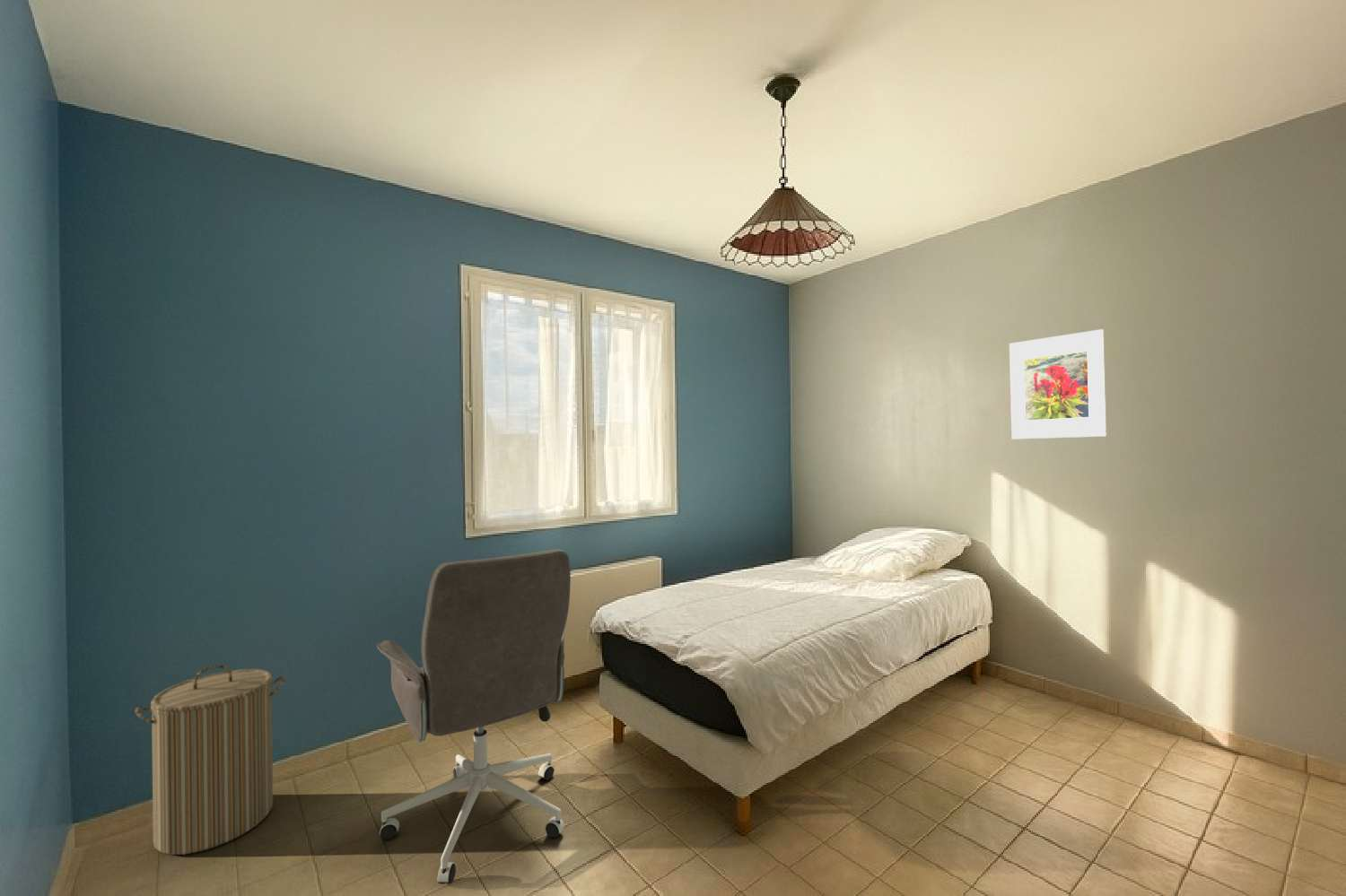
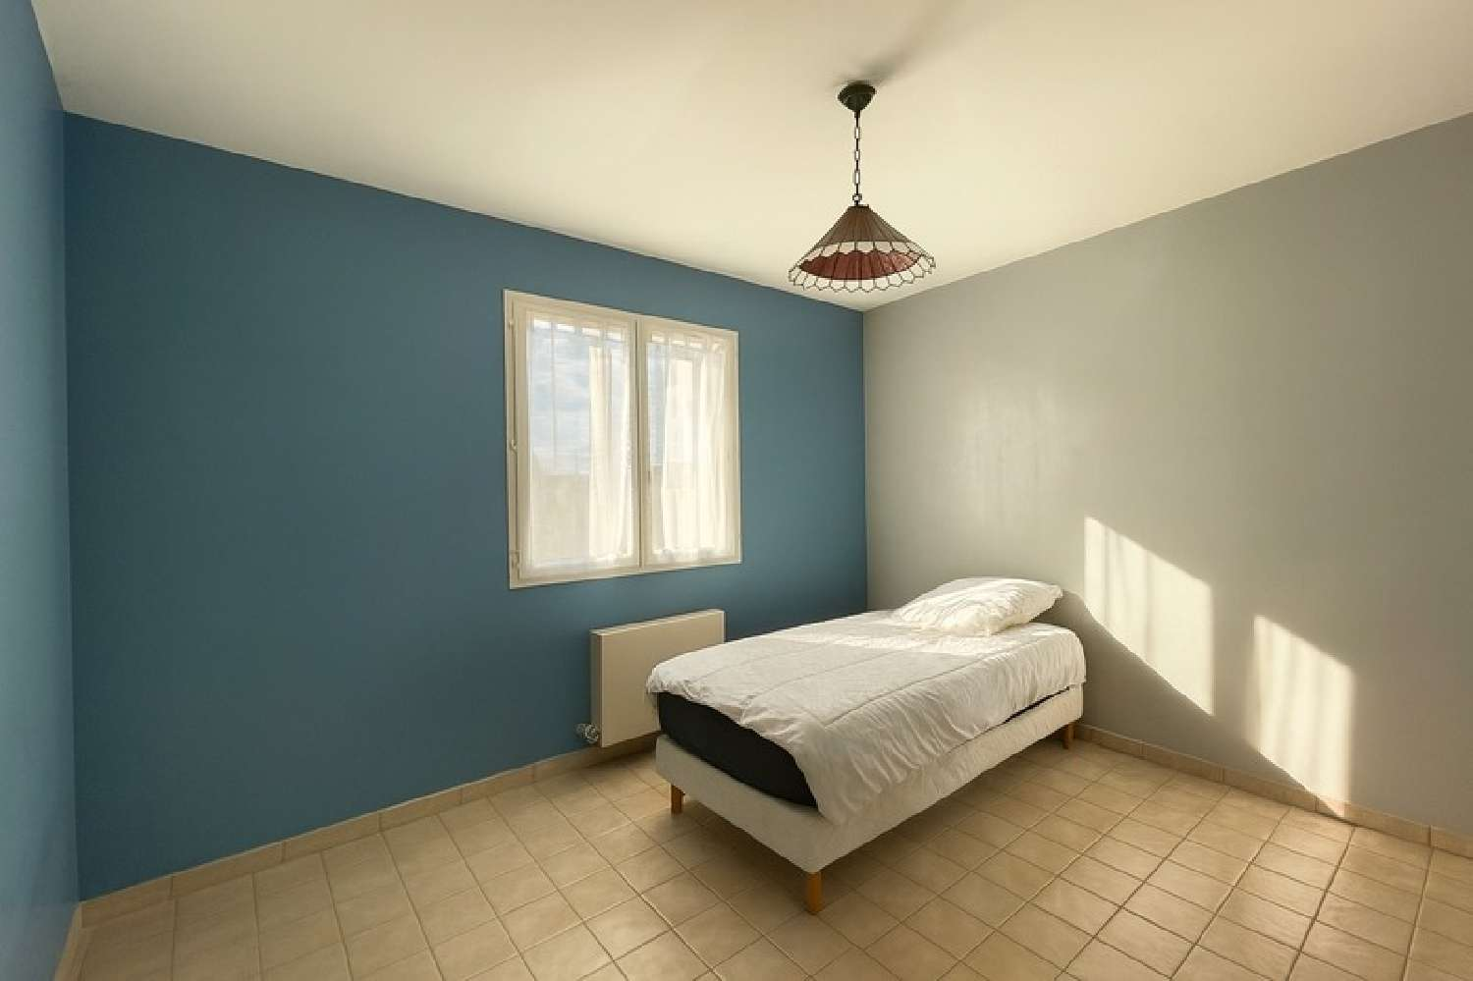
- laundry hamper (215, 744)
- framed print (1055, 387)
- office chair (480, 682)
